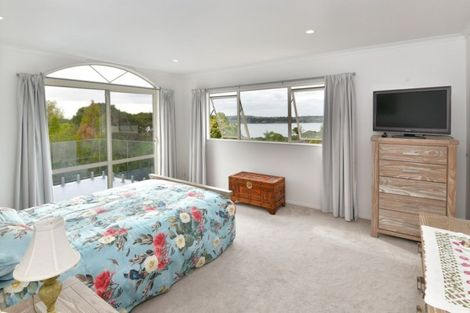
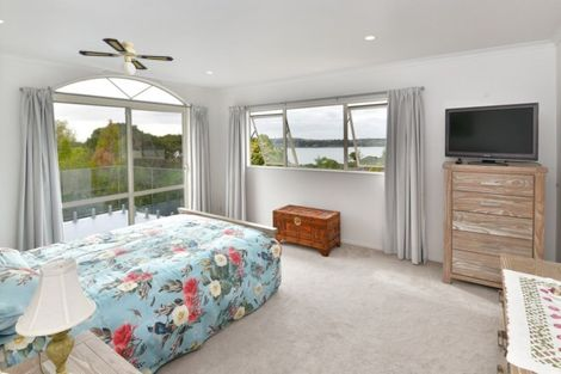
+ ceiling fan (128, 59)
